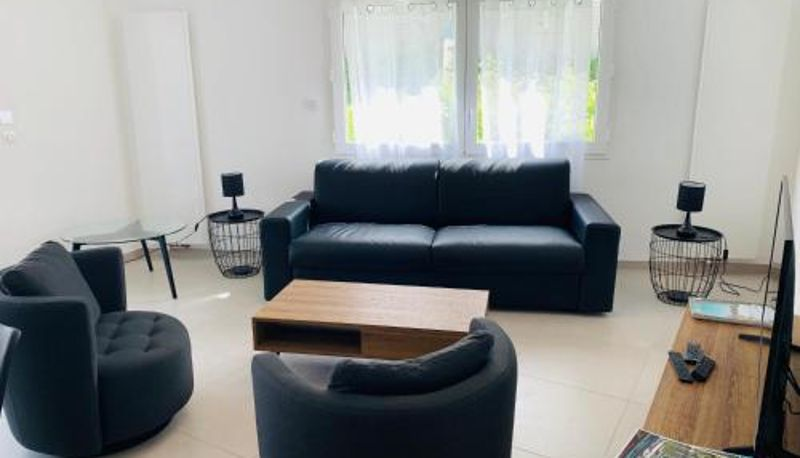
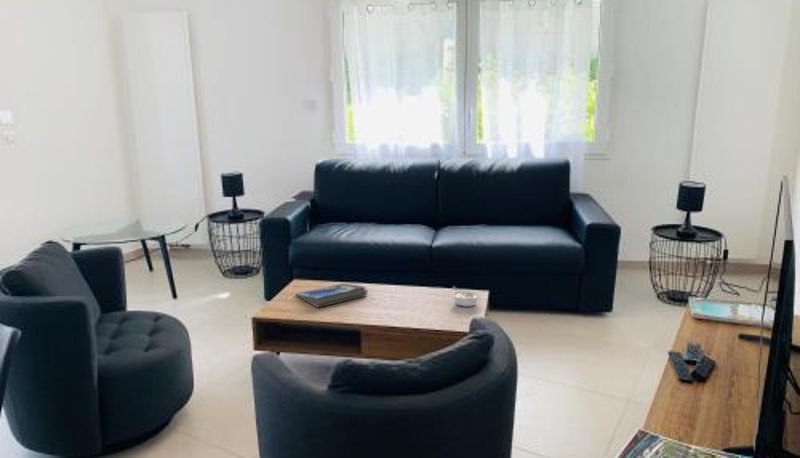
+ magazine (331, 291)
+ legume (464, 297)
